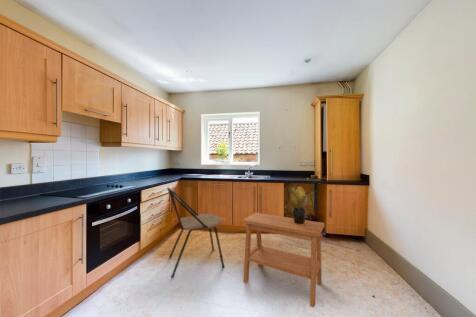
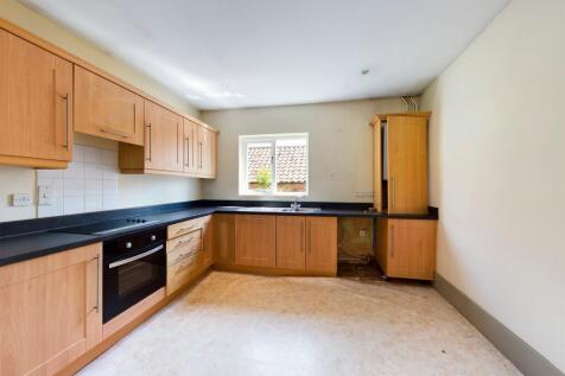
- side table (282, 251)
- potted plant (299, 203)
- dining chair (195, 224)
